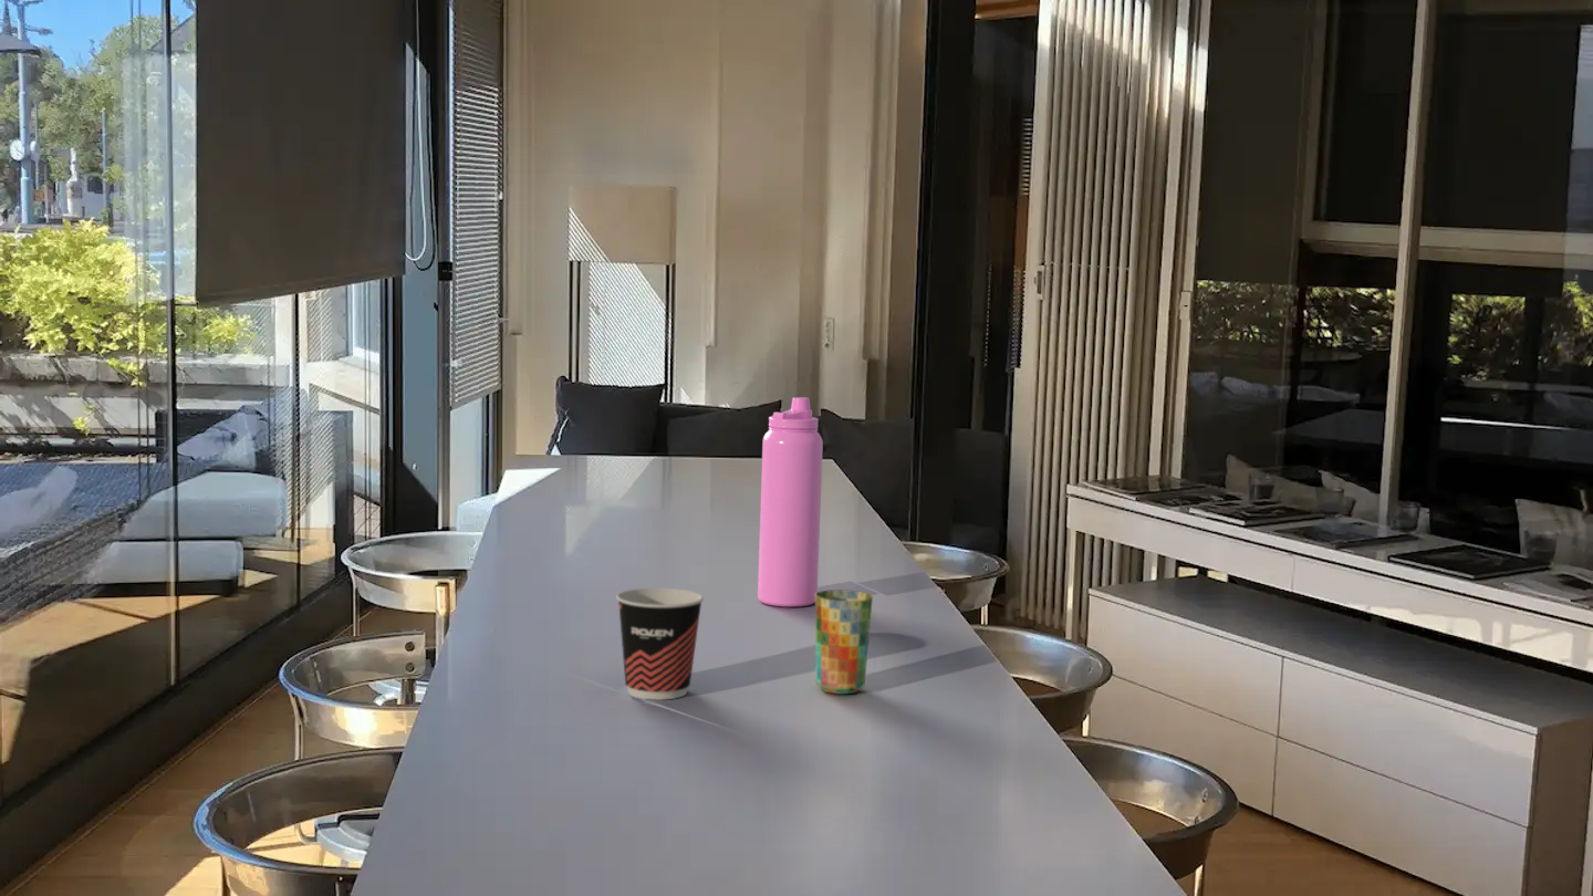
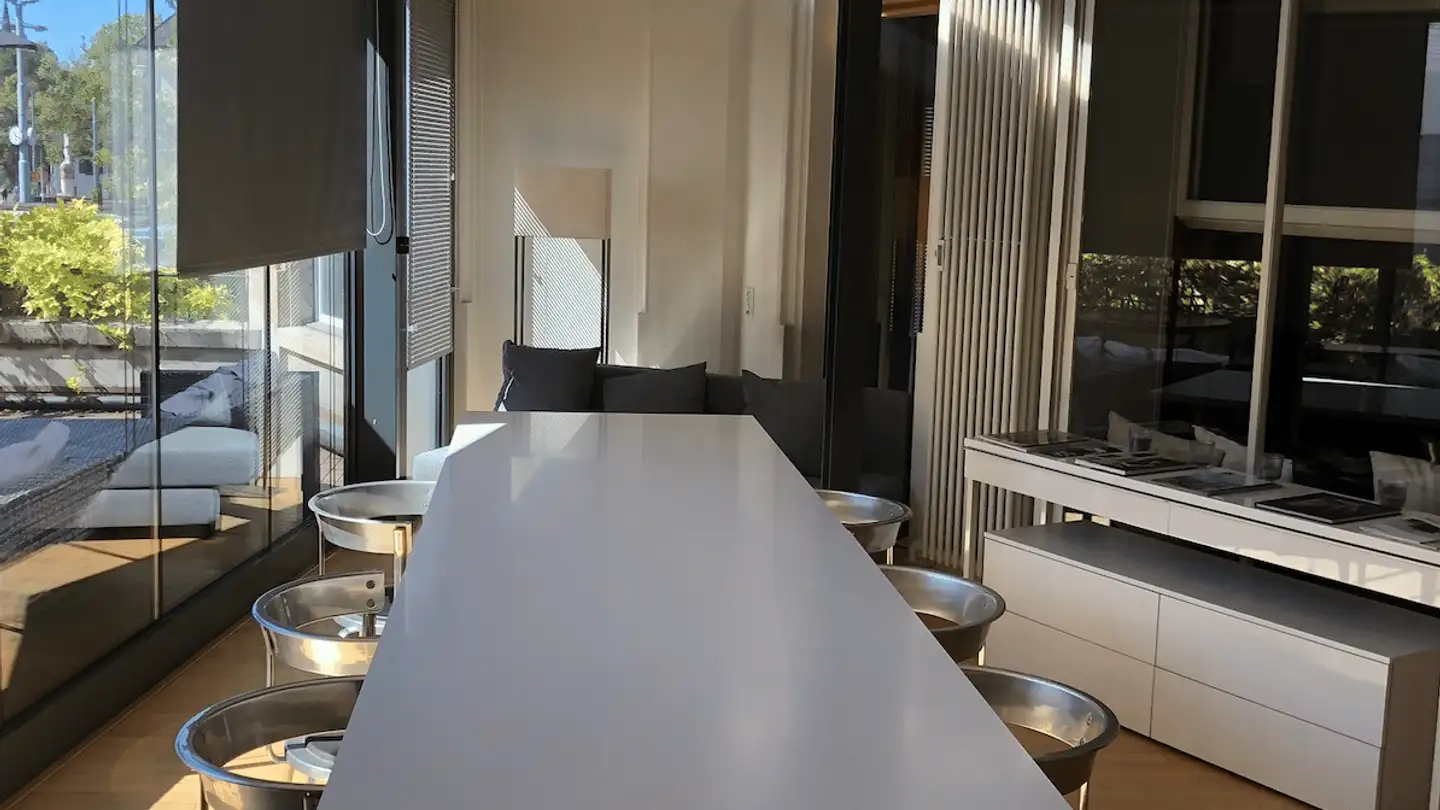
- cup (842, 642)
- cup (658, 644)
- water bottle (790, 500)
